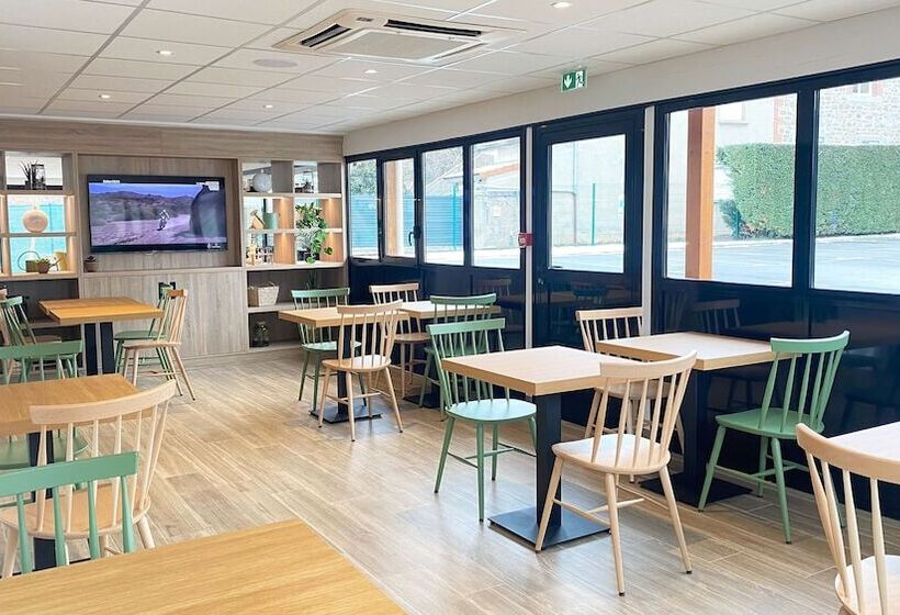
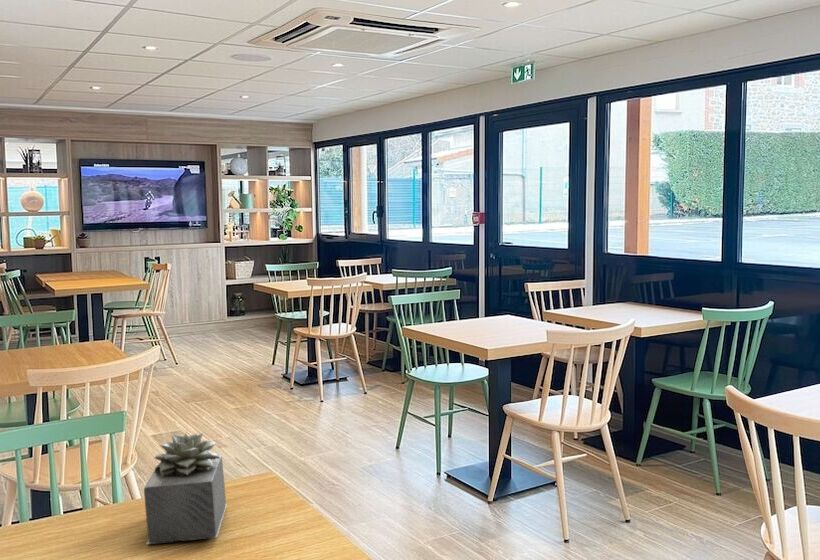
+ succulent plant (187, 480)
